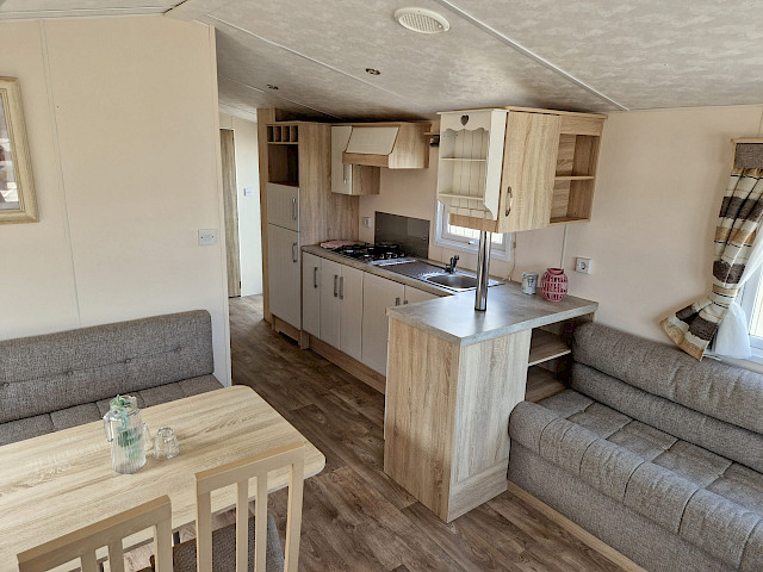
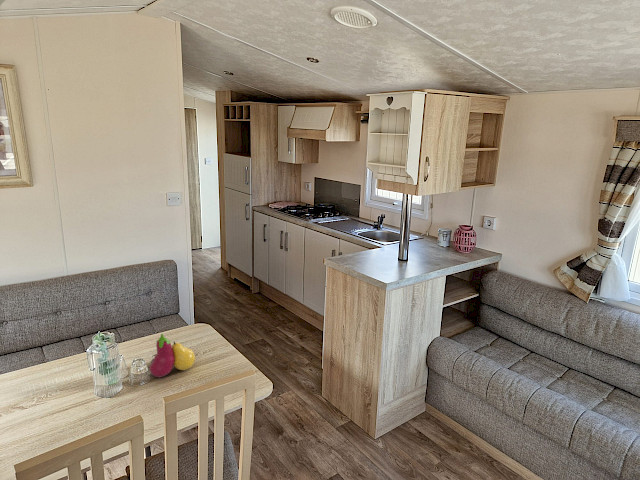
+ fruit (170, 348)
